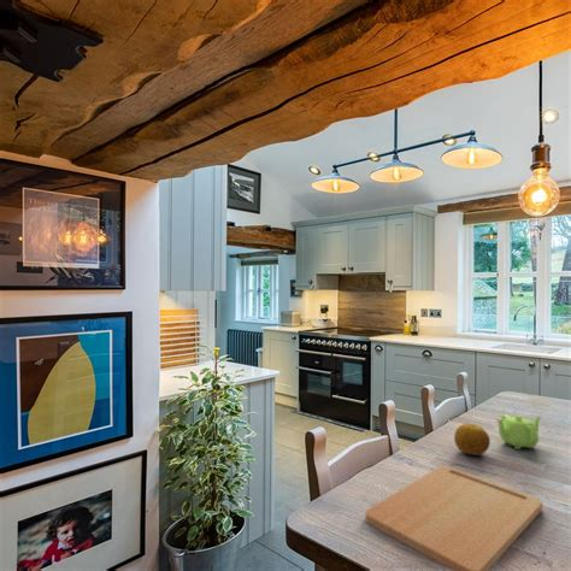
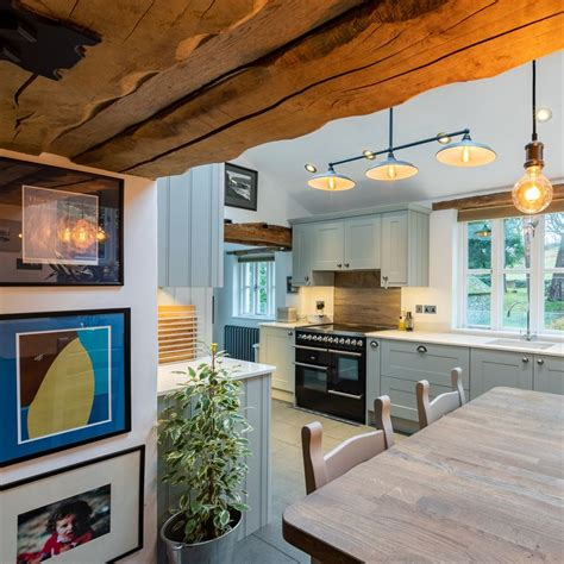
- teapot (518, 430)
- fruit (471, 438)
- cutting board (455, 510)
